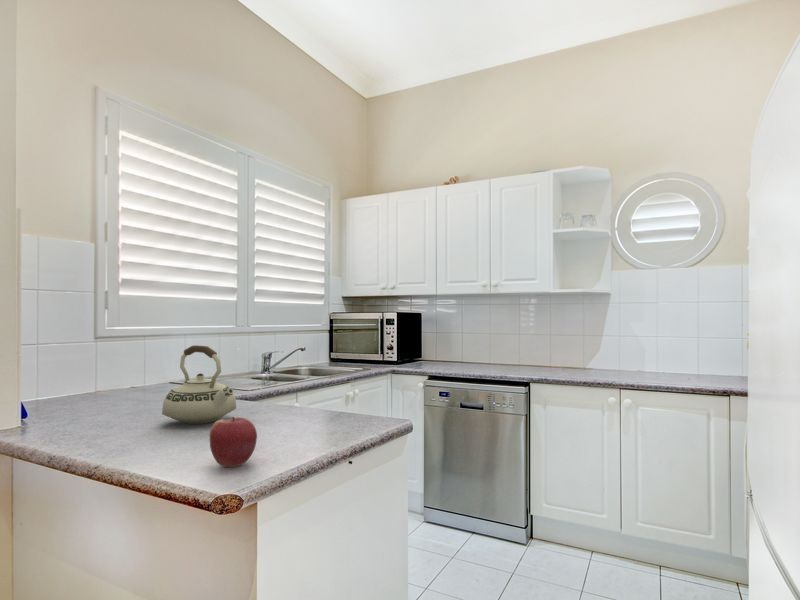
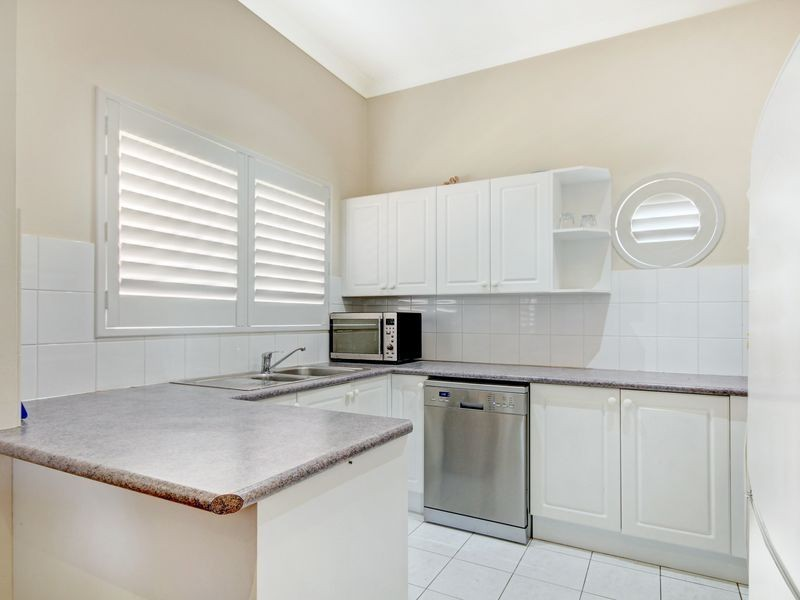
- apple (233, 440)
- teakettle (204, 383)
